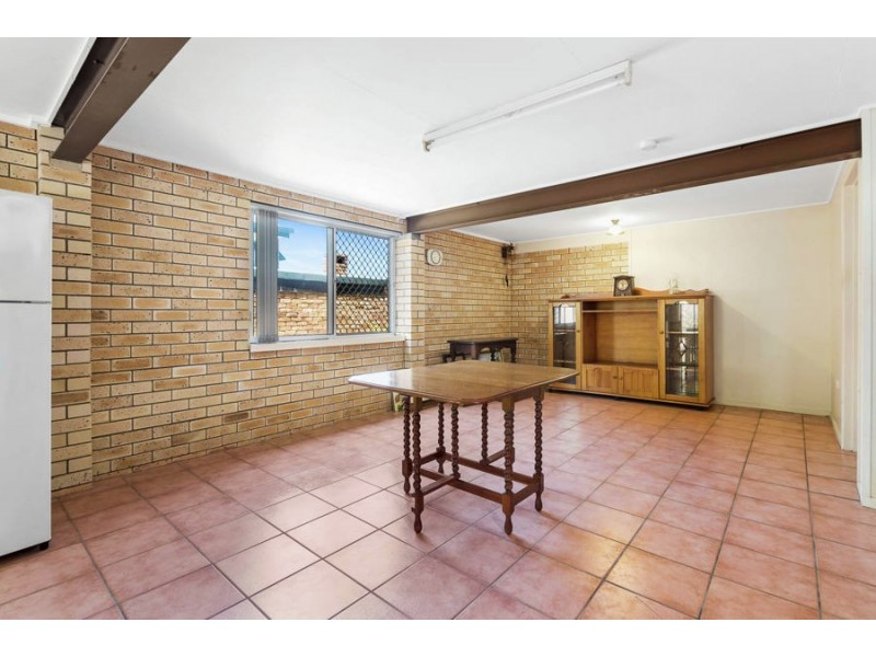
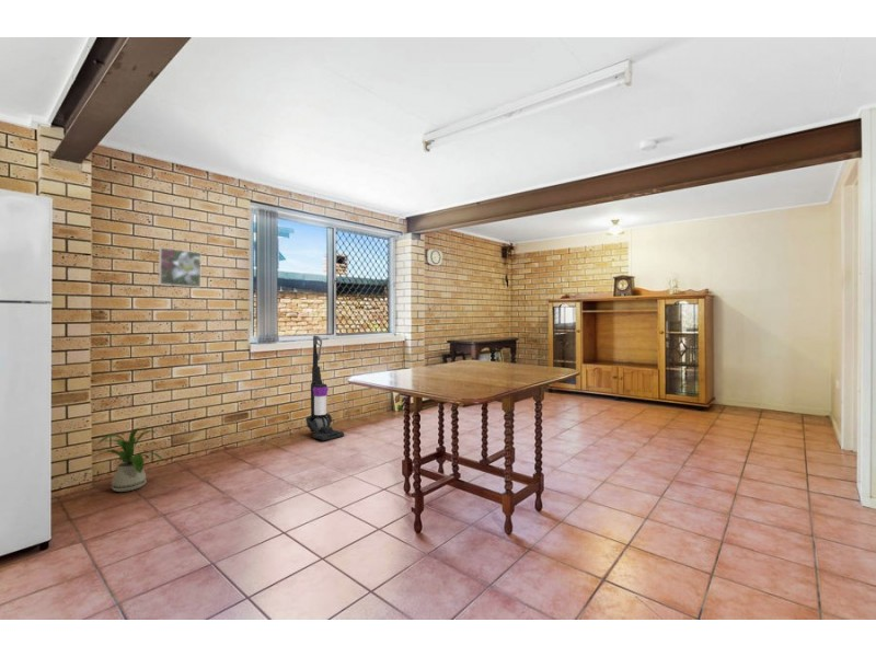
+ vacuum cleaner (322, 385)
+ house plant (129, 453)
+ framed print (180, 267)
